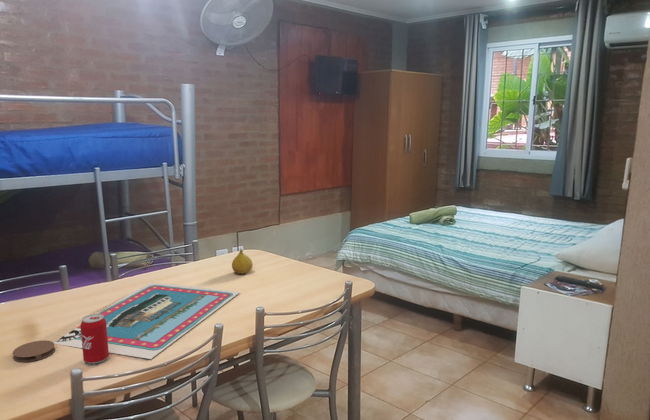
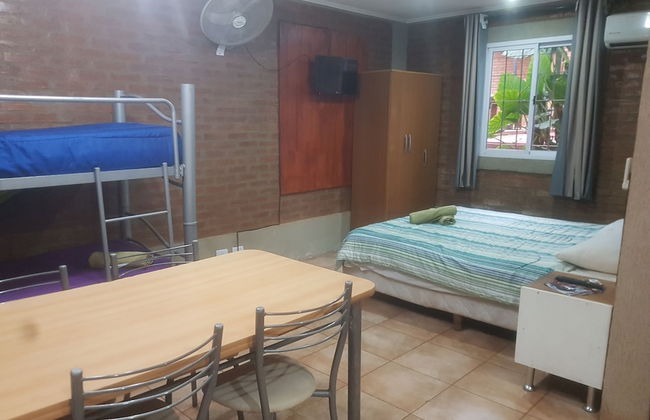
- coaster (34, 350)
- fruit (242, 261)
- postcard (151, 313)
- beverage can (94, 338)
